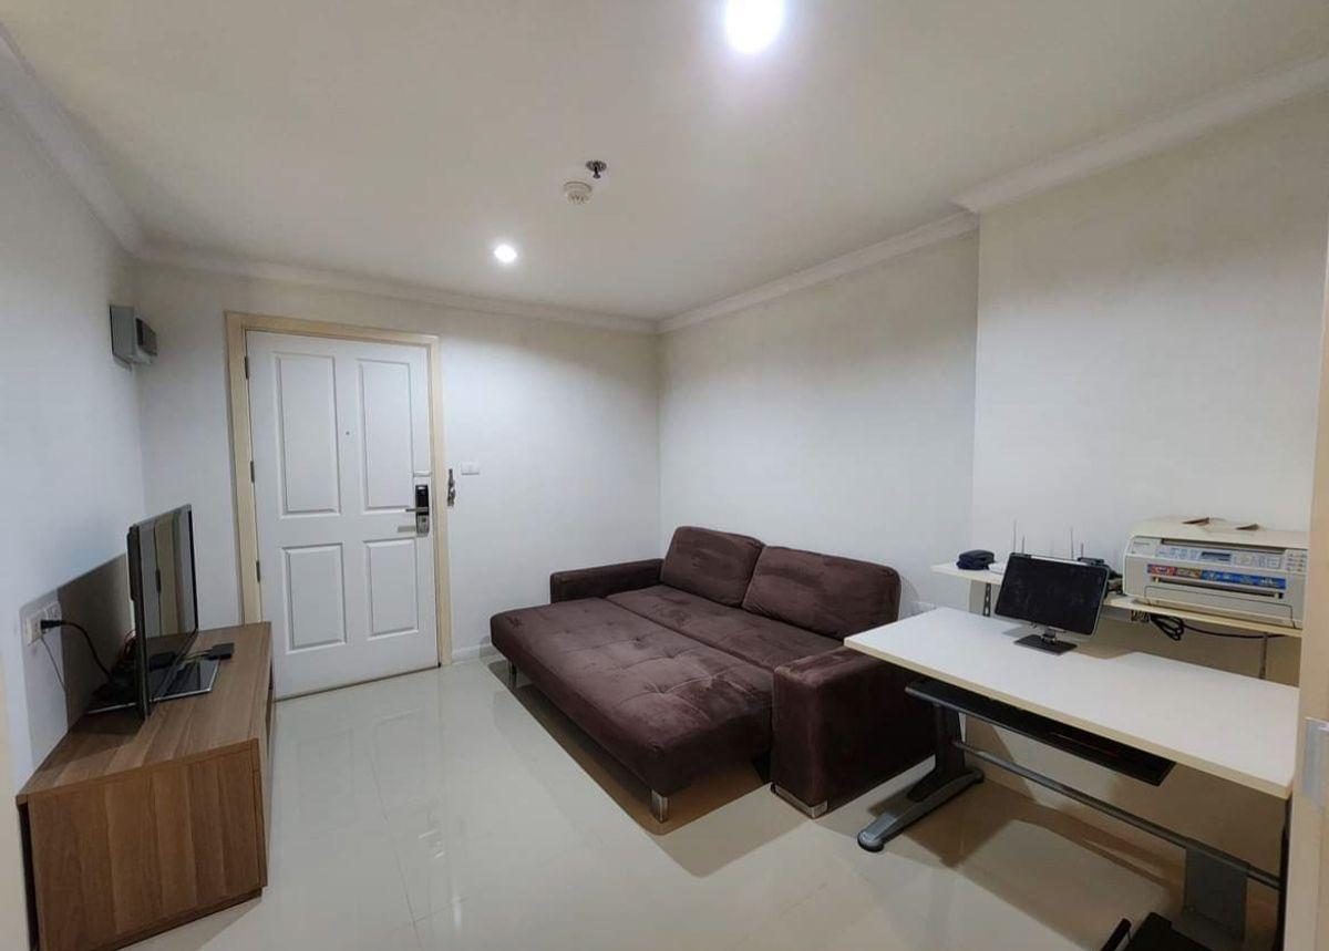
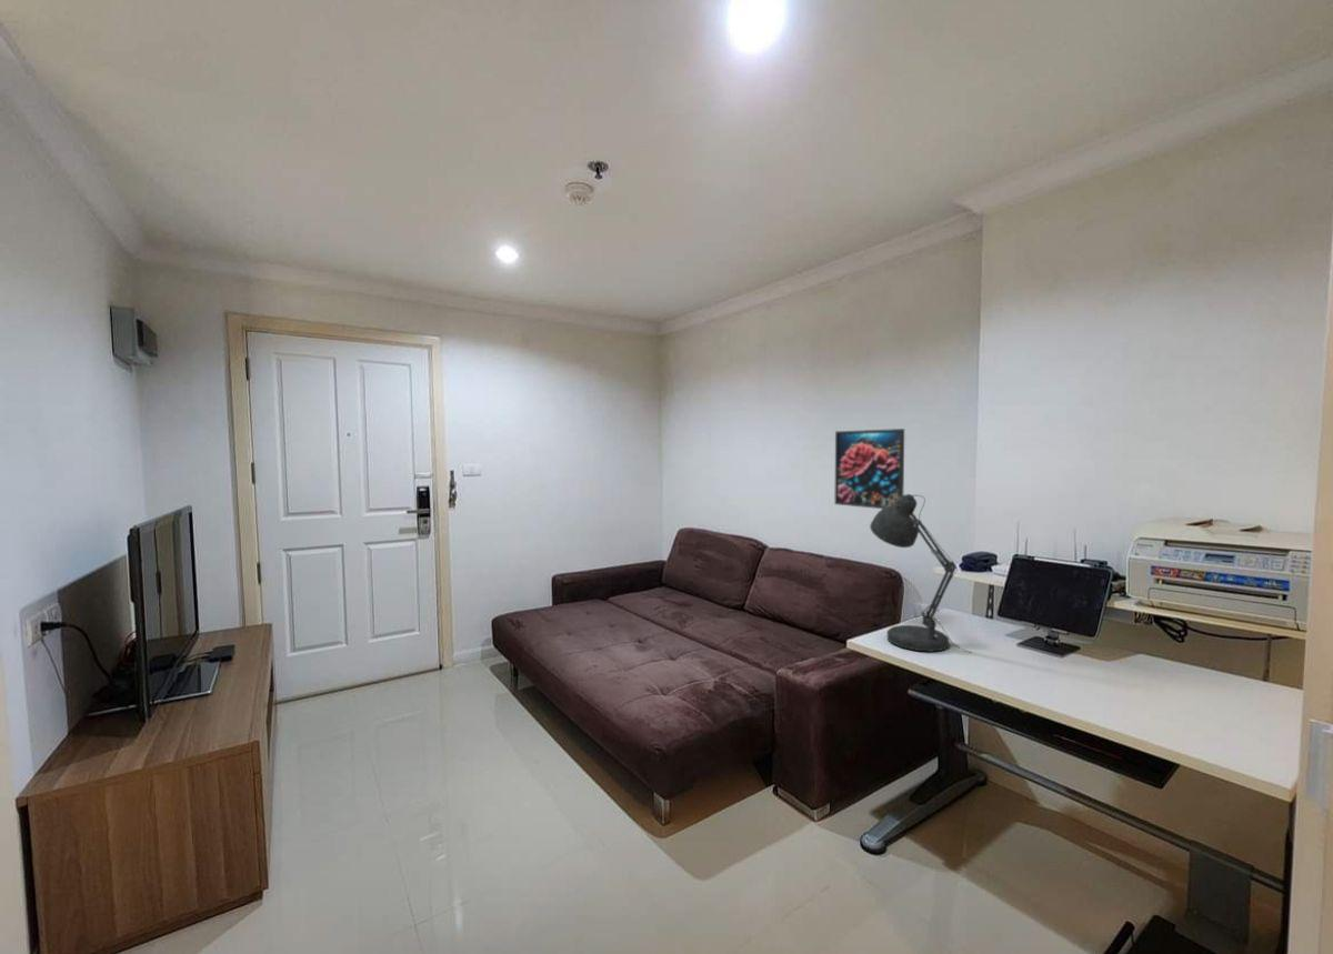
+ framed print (868, 469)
+ desk lamp (909, 546)
